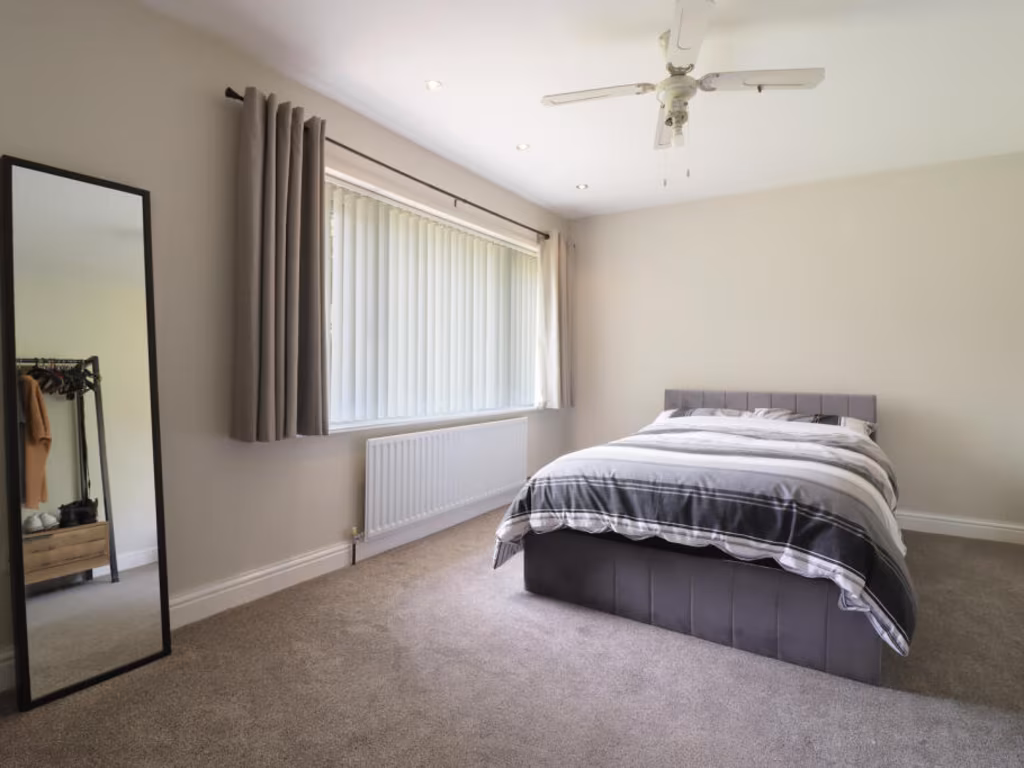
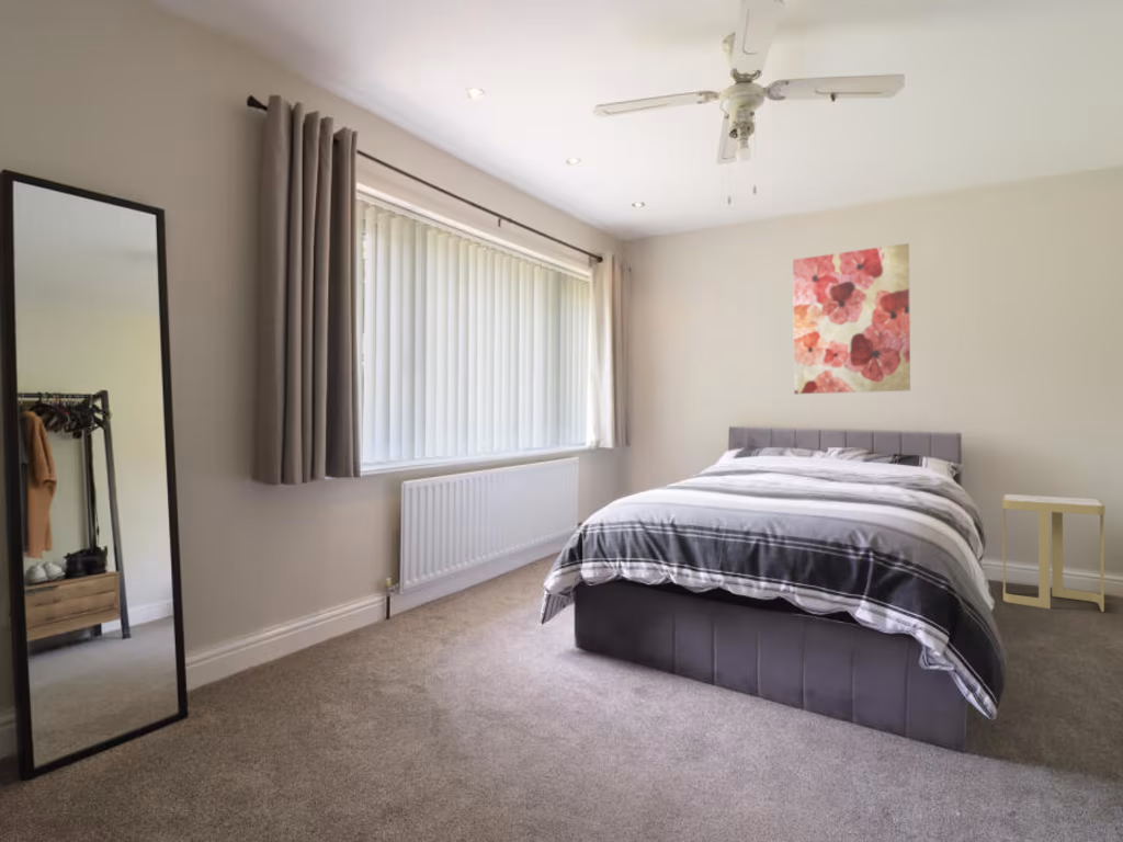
+ side table (1052, 550)
+ wall art (849, 322)
